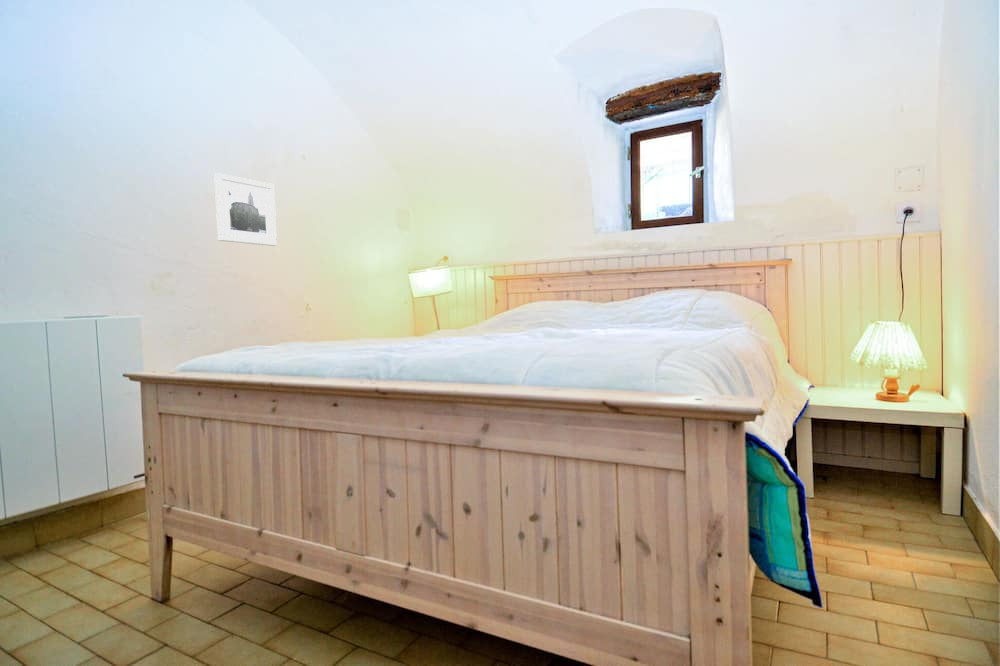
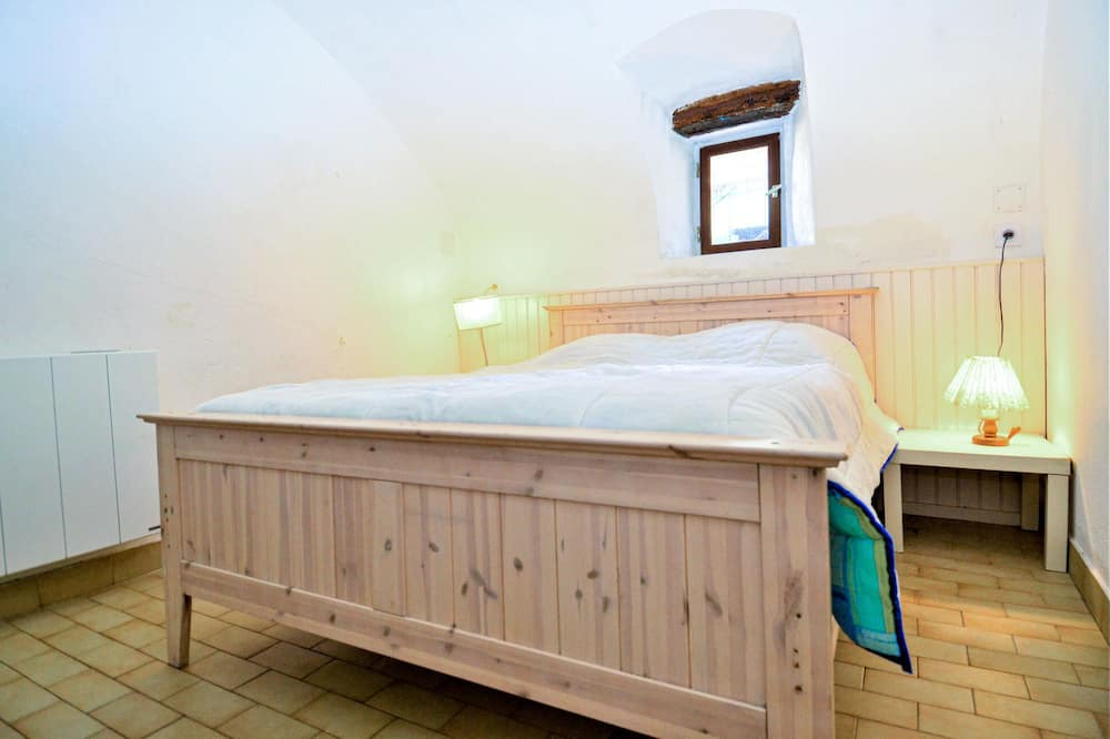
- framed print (247, 211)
